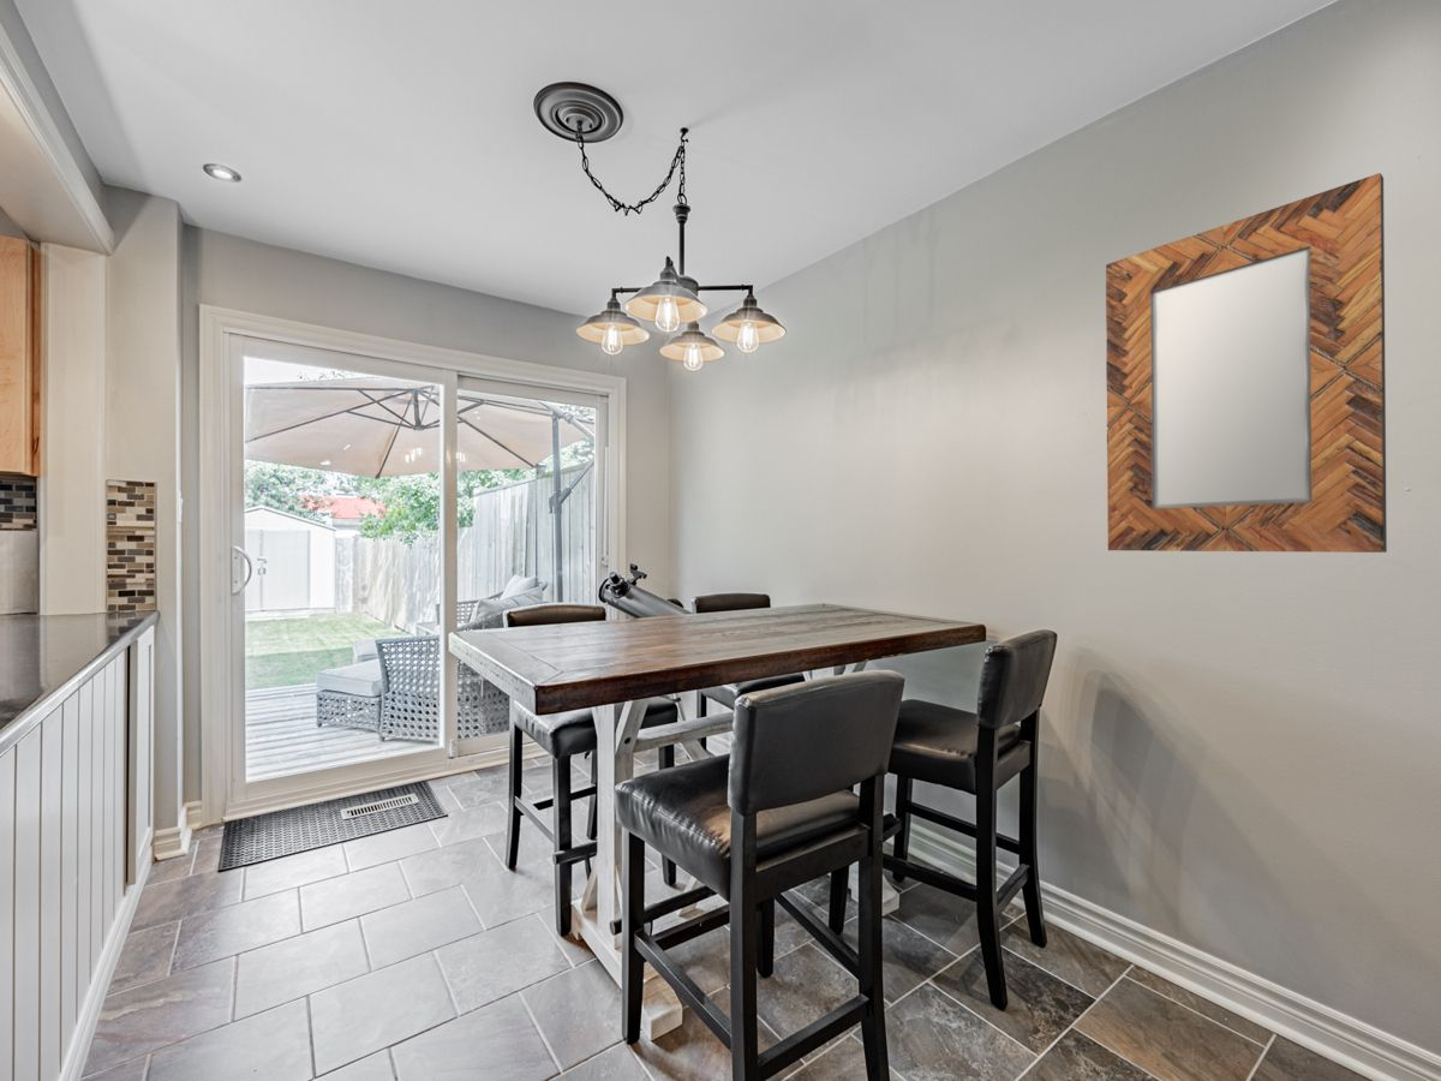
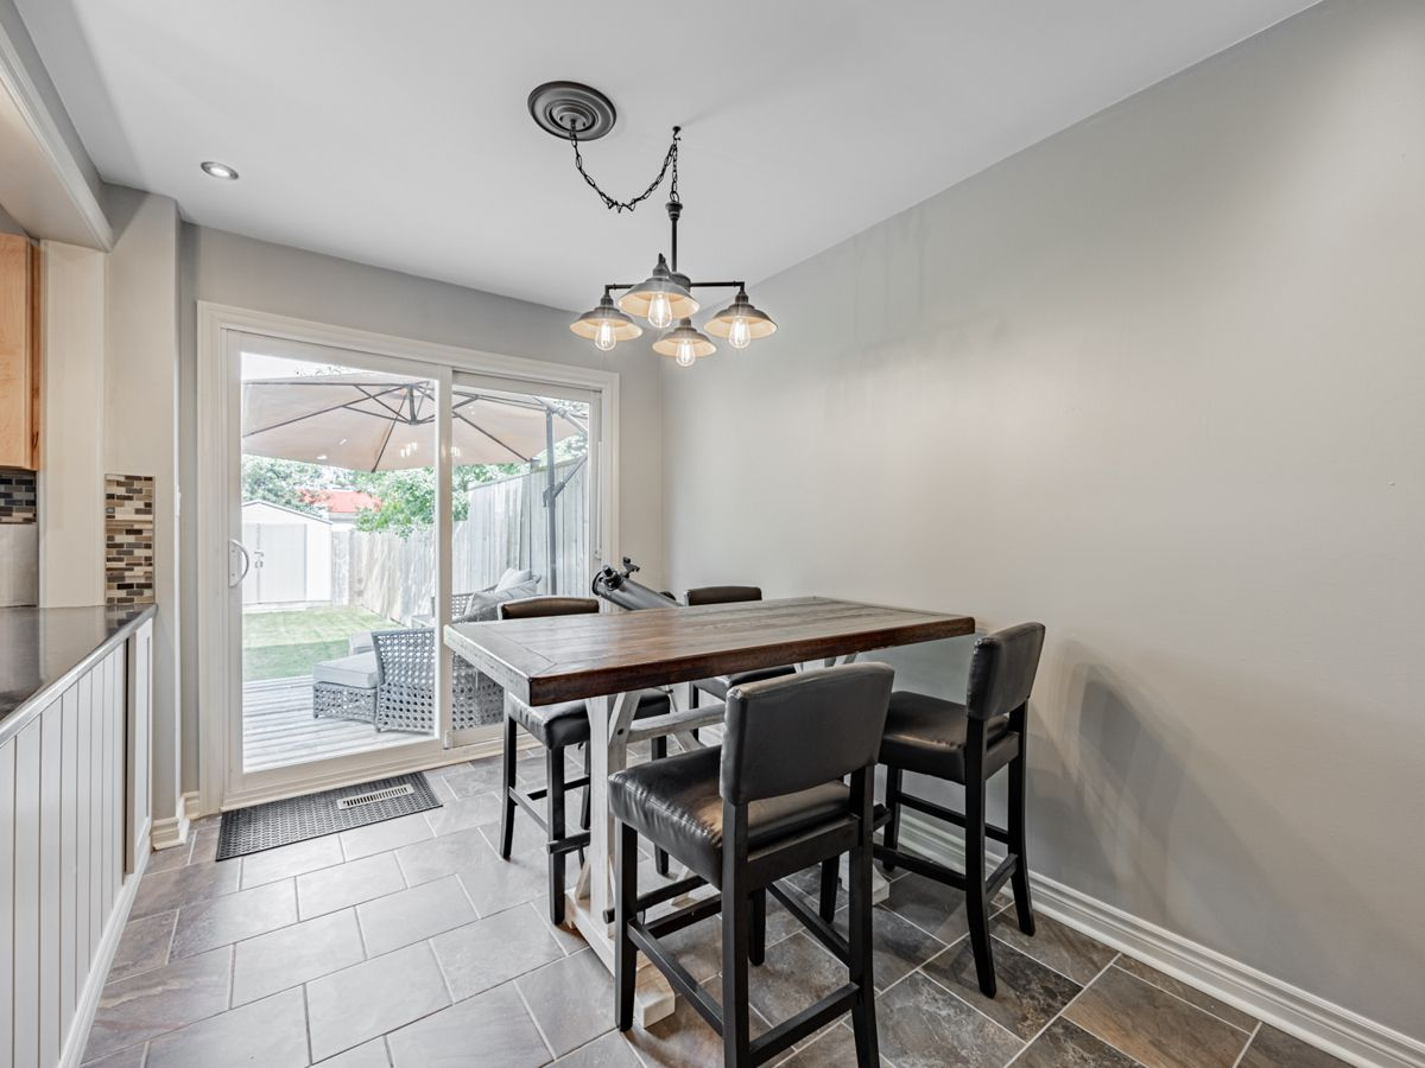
- home mirror (1226, 388)
